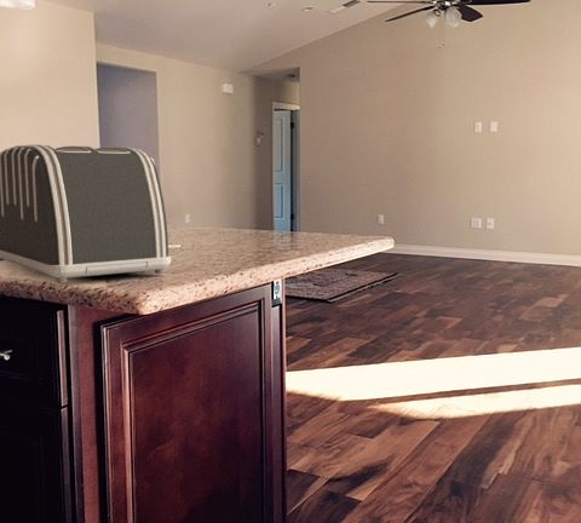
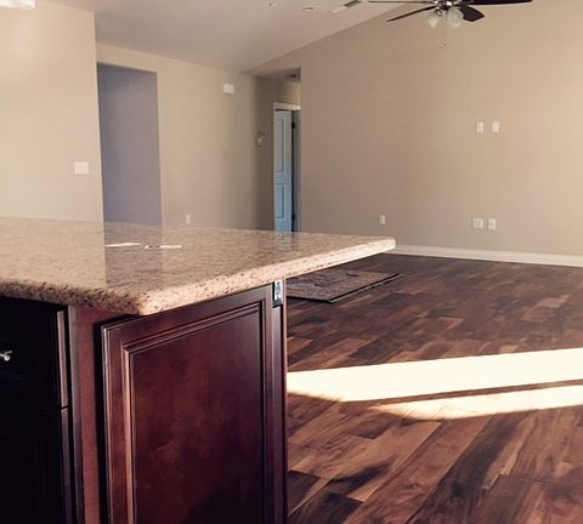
- toaster (68, 206)
